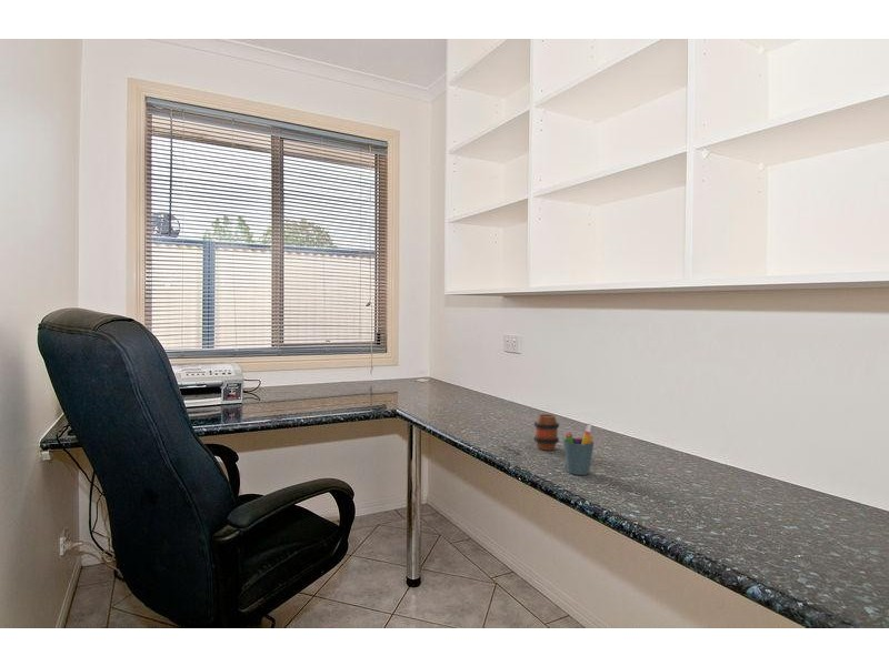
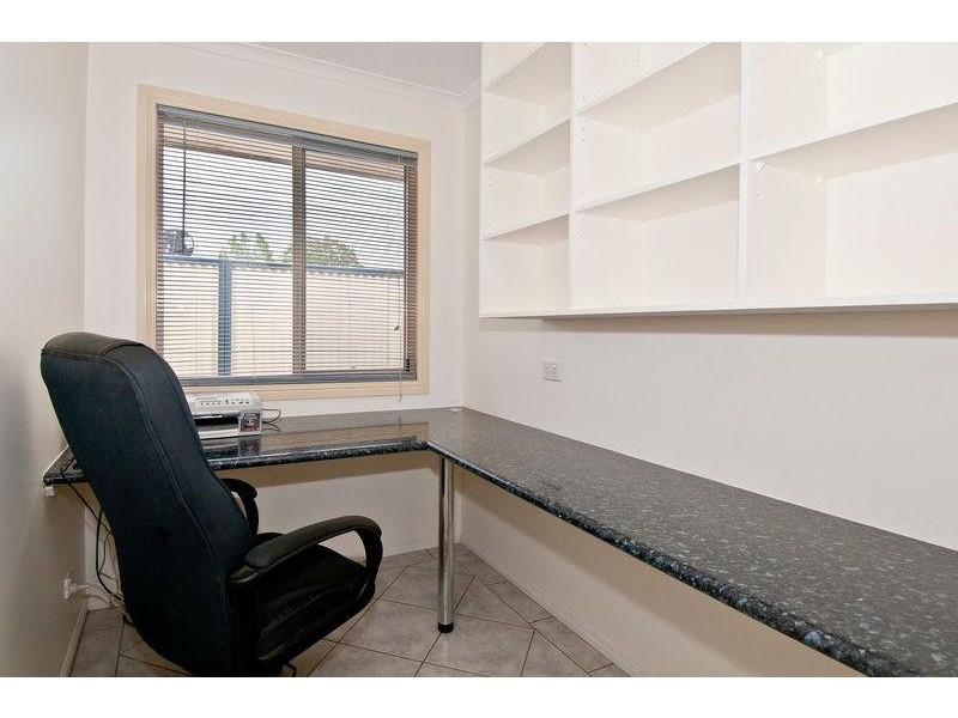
- pen holder (578, 447)
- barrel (546, 432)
